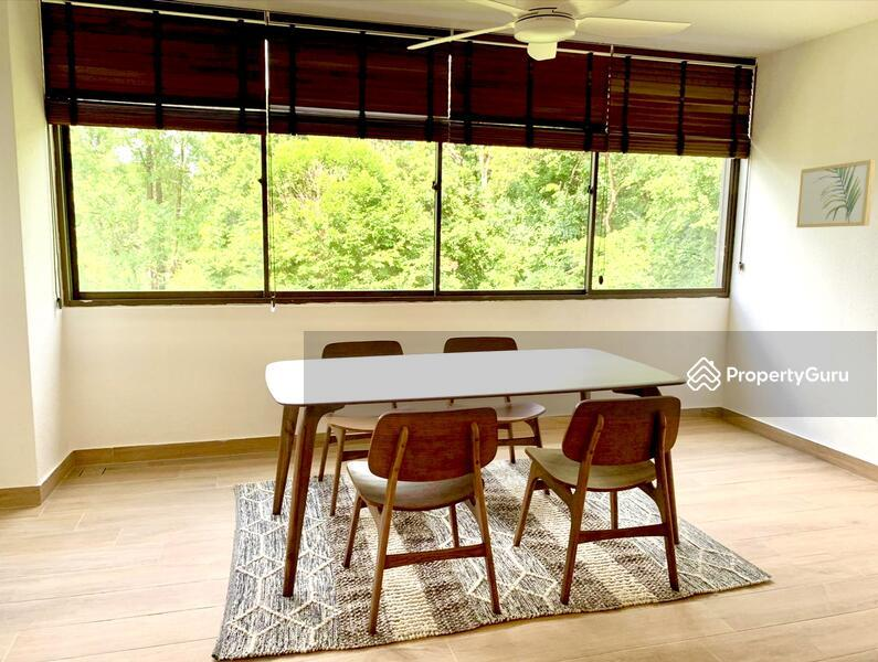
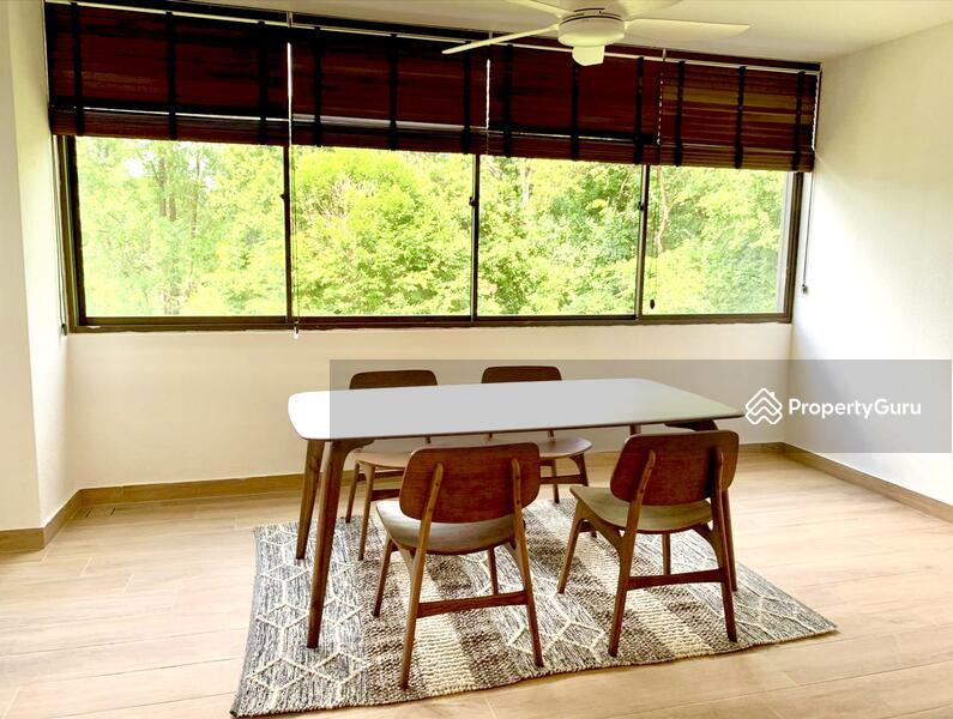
- wall art (833, 195)
